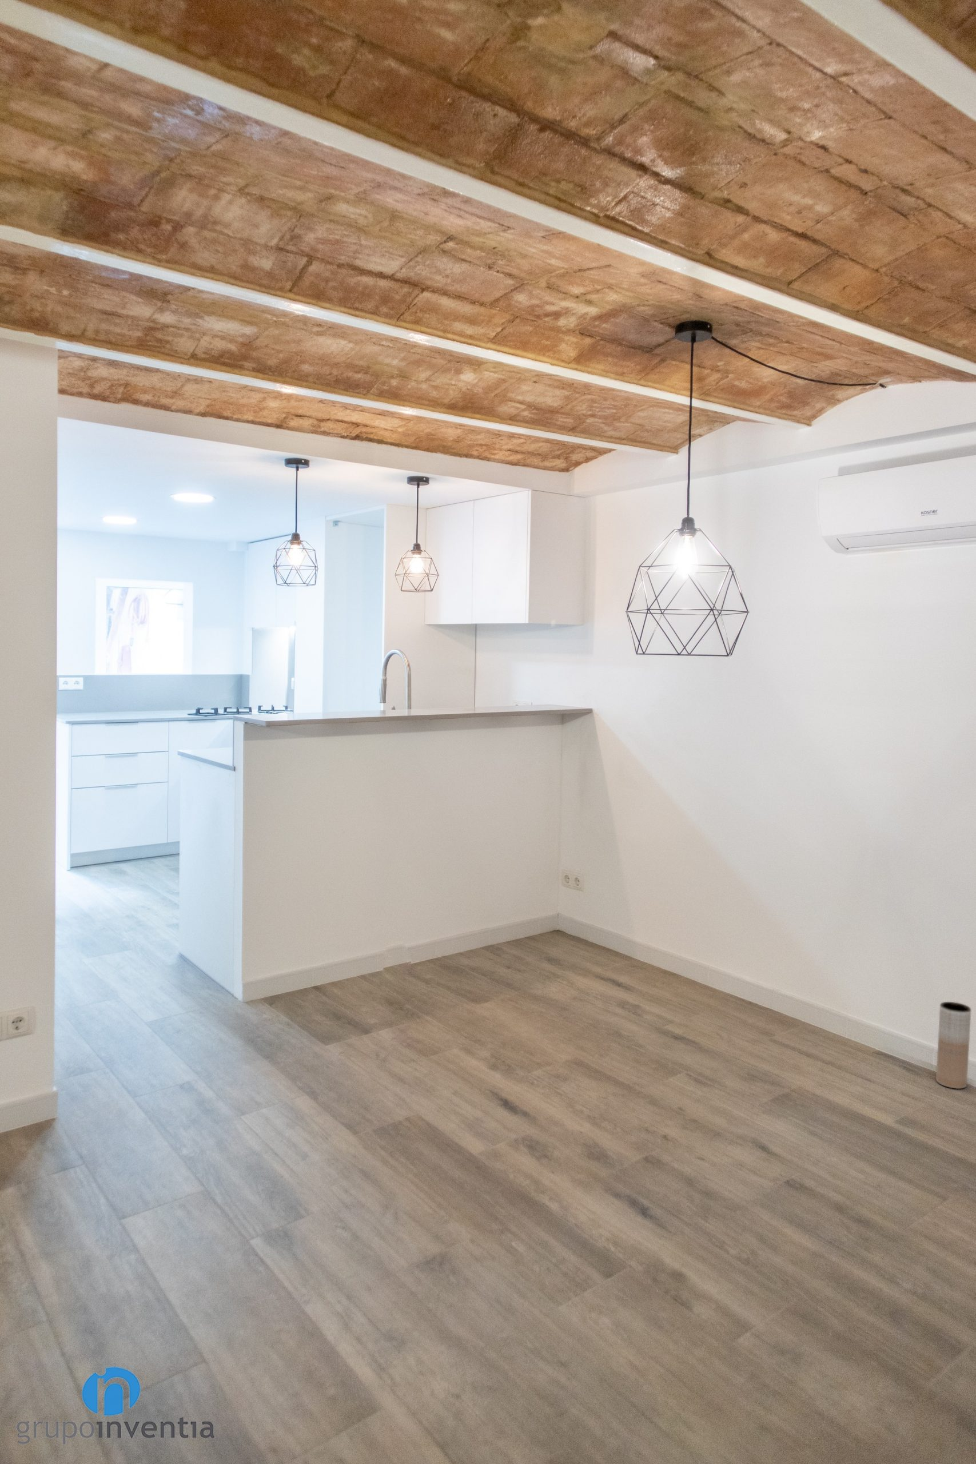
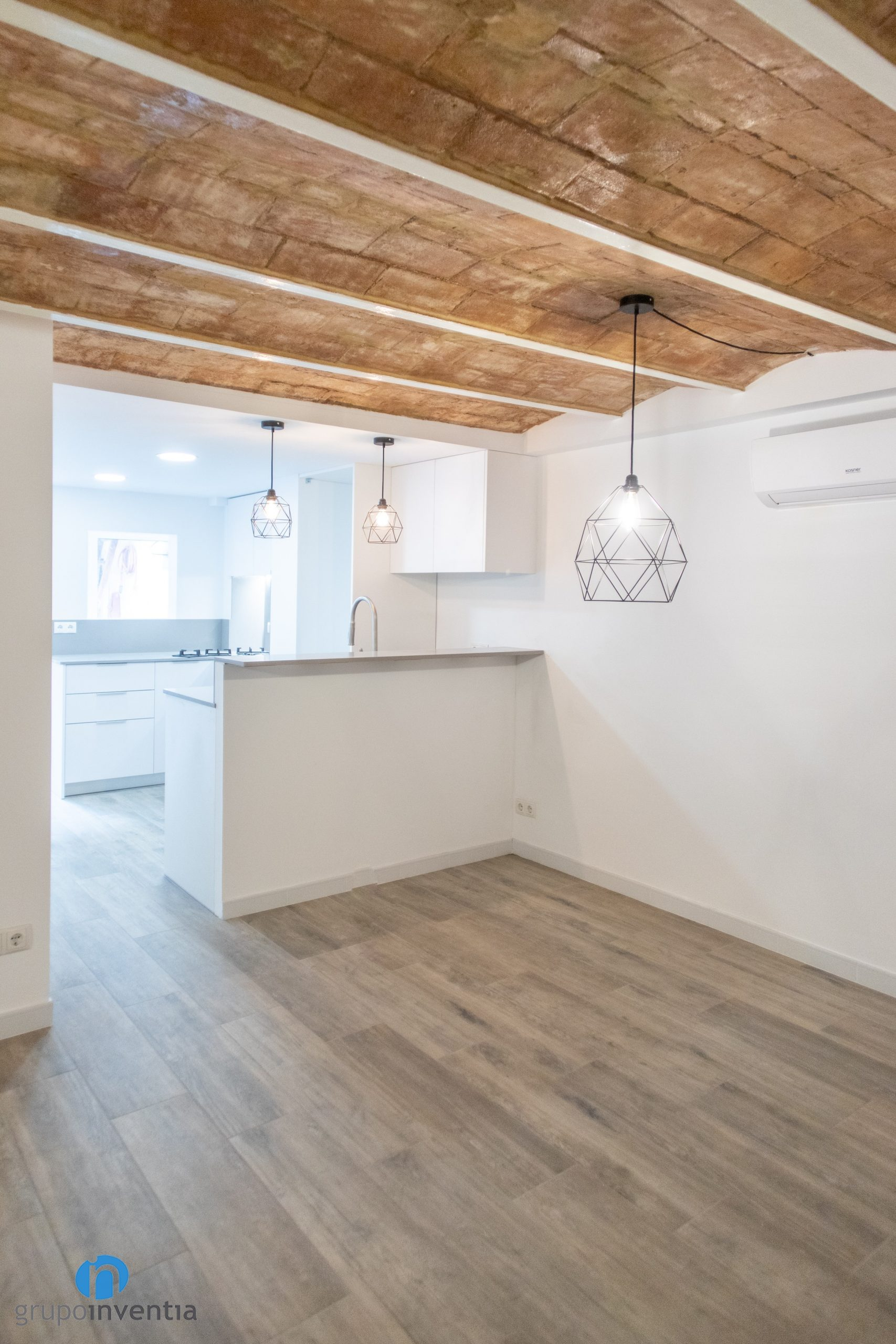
- vase (953, 1045)
